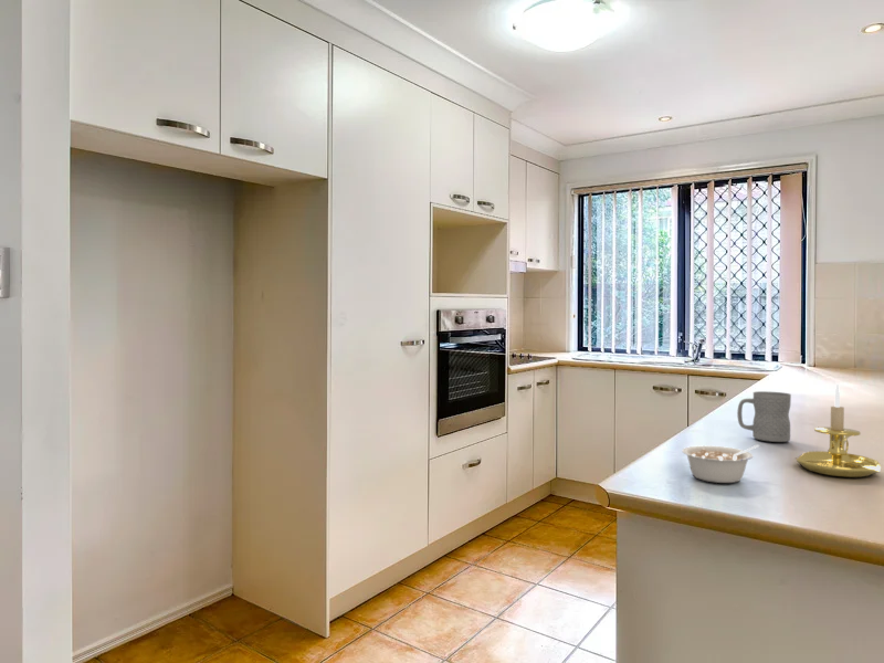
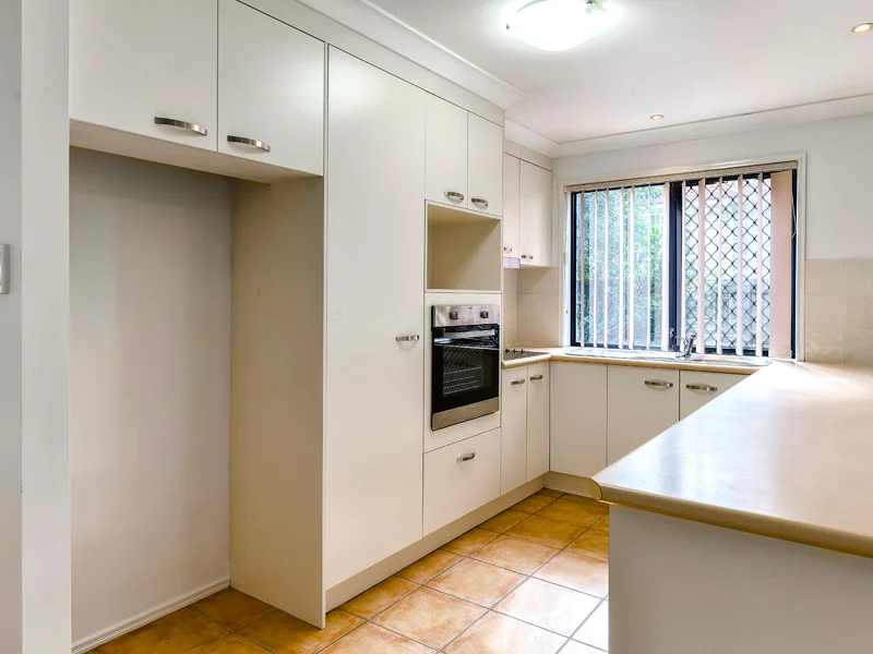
- legume (717, 461)
- candle holder (838, 425)
- mug (762, 415)
